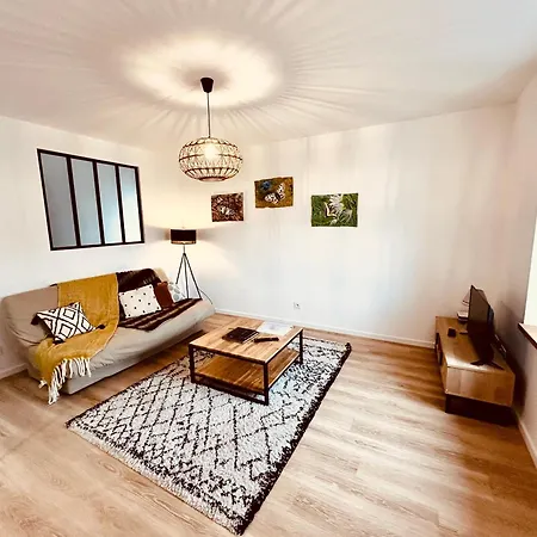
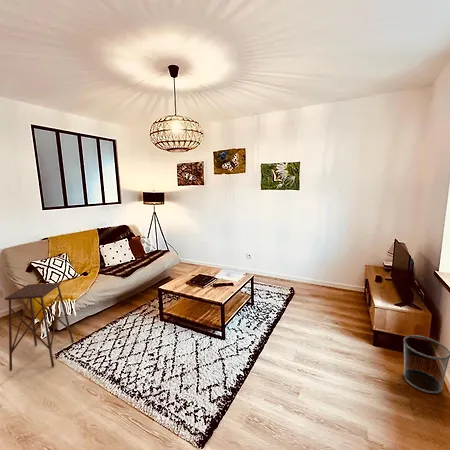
+ waste bin (423, 363)
+ side table (40, 323)
